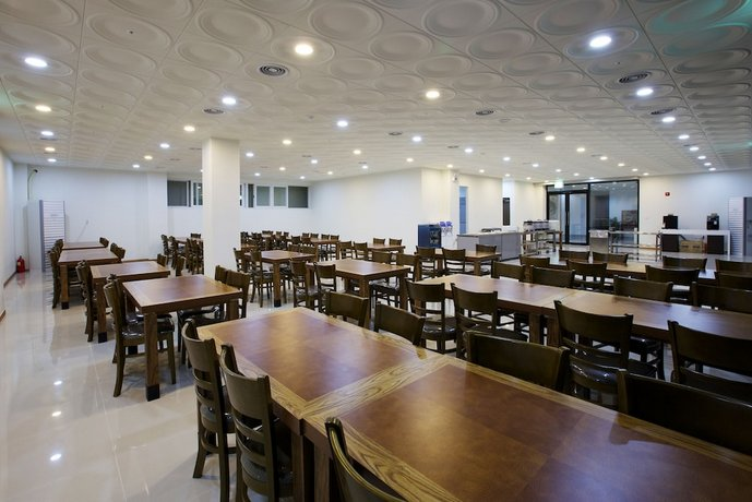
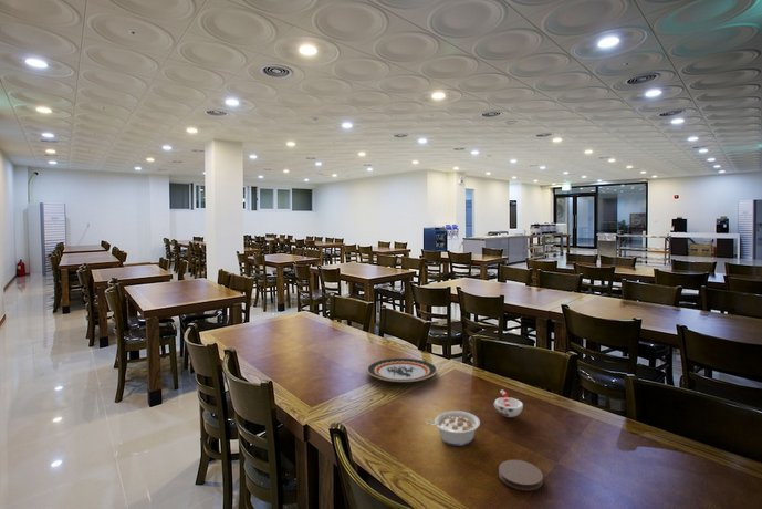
+ cup (508, 405)
+ coaster (520, 474)
+ legume (456, 428)
+ plate (401, 371)
